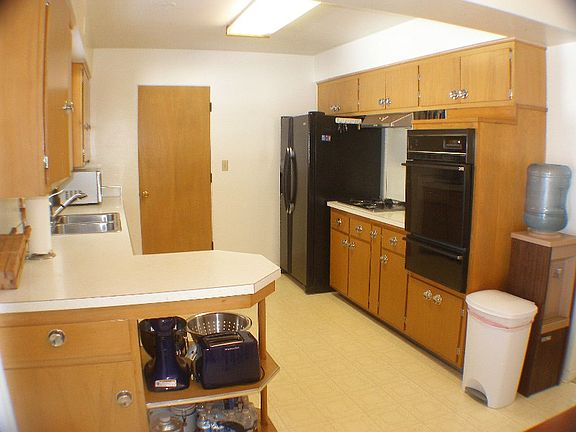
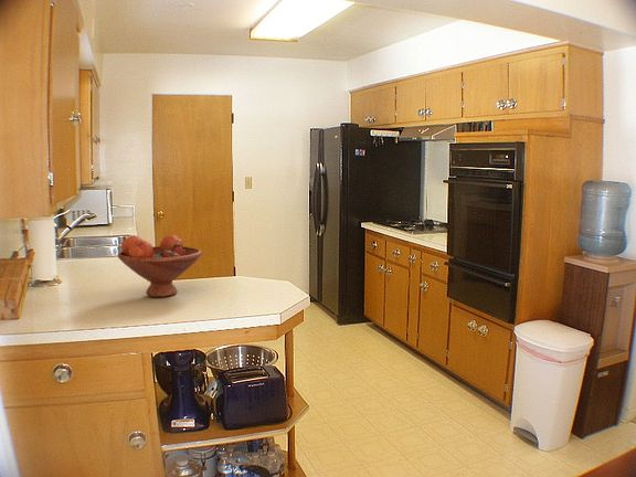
+ fruit bowl (160, 265)
